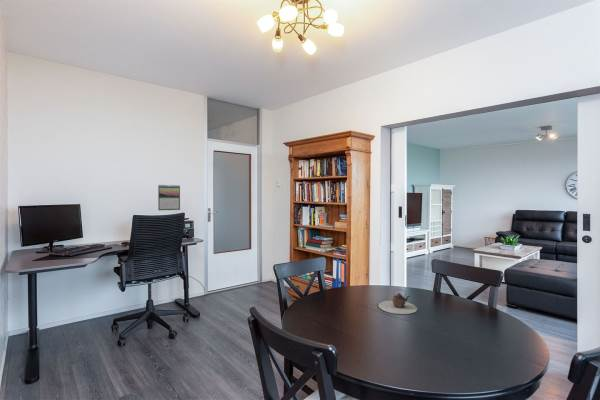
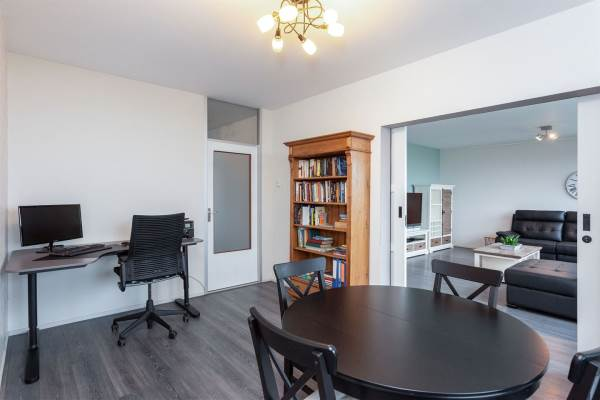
- teapot (397, 298)
- calendar (169, 197)
